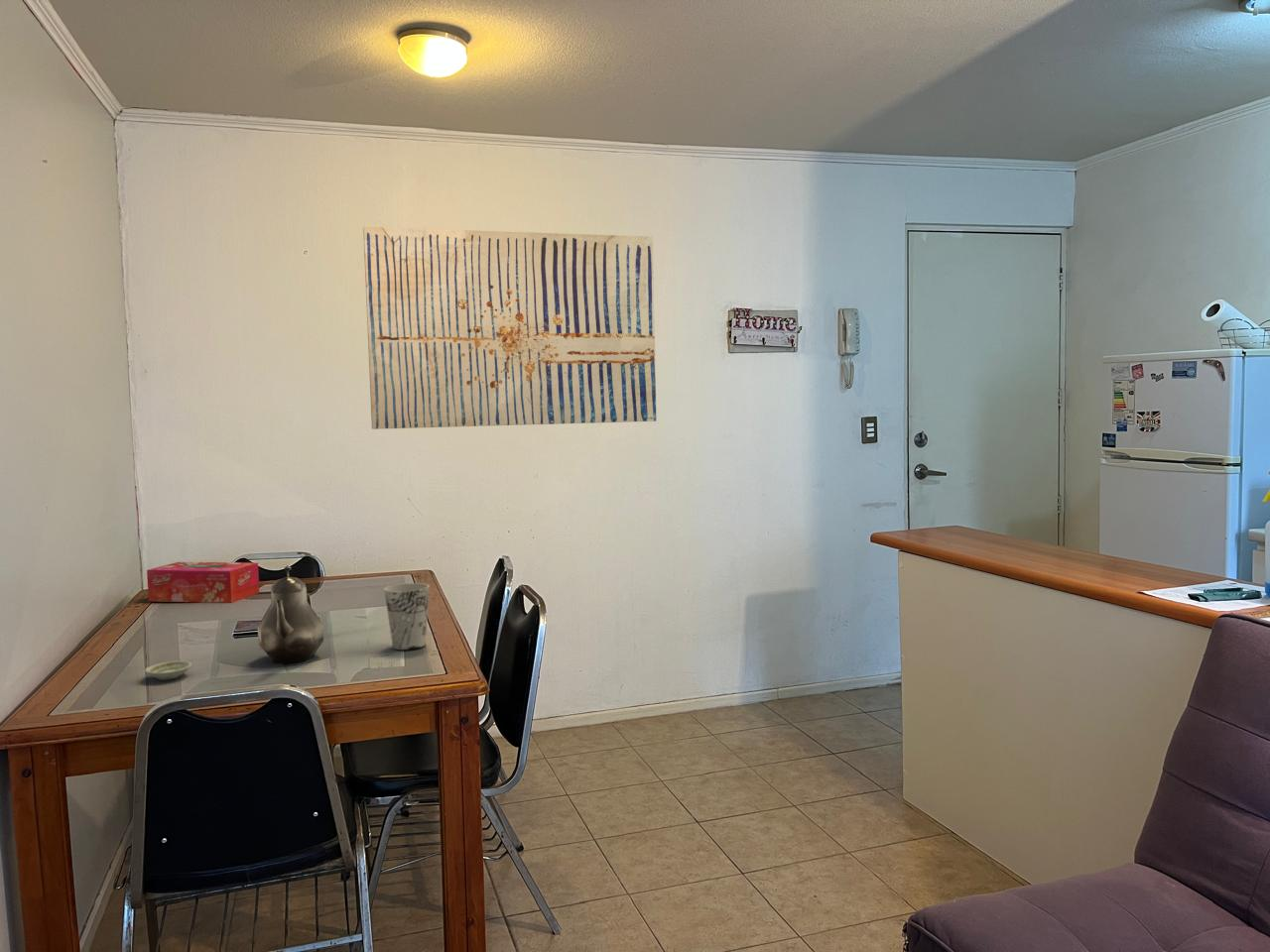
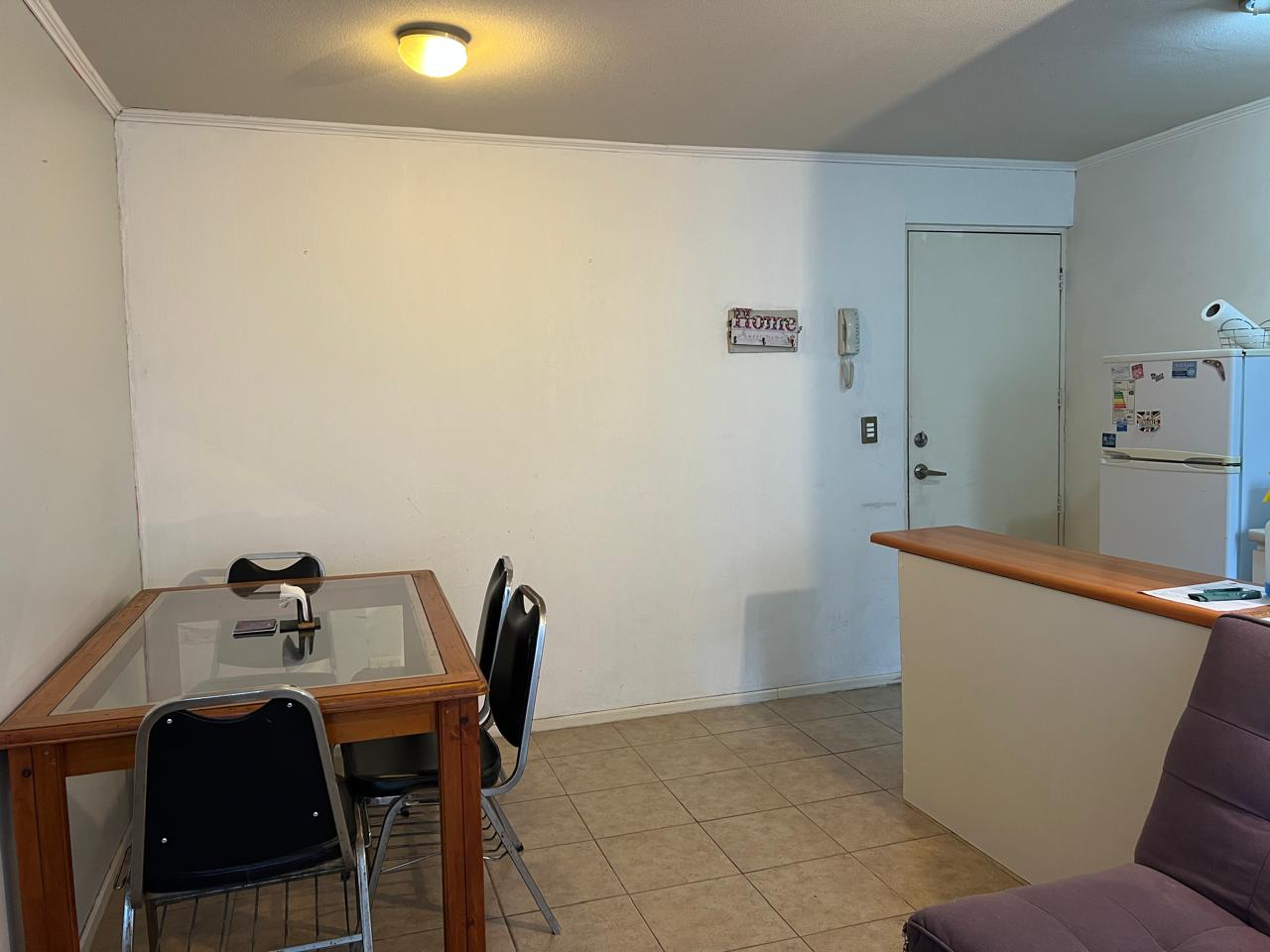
- tissue box (203, 581)
- teapot (290, 611)
- cup (408, 616)
- saucer (169, 671)
- wall art (517, 329)
